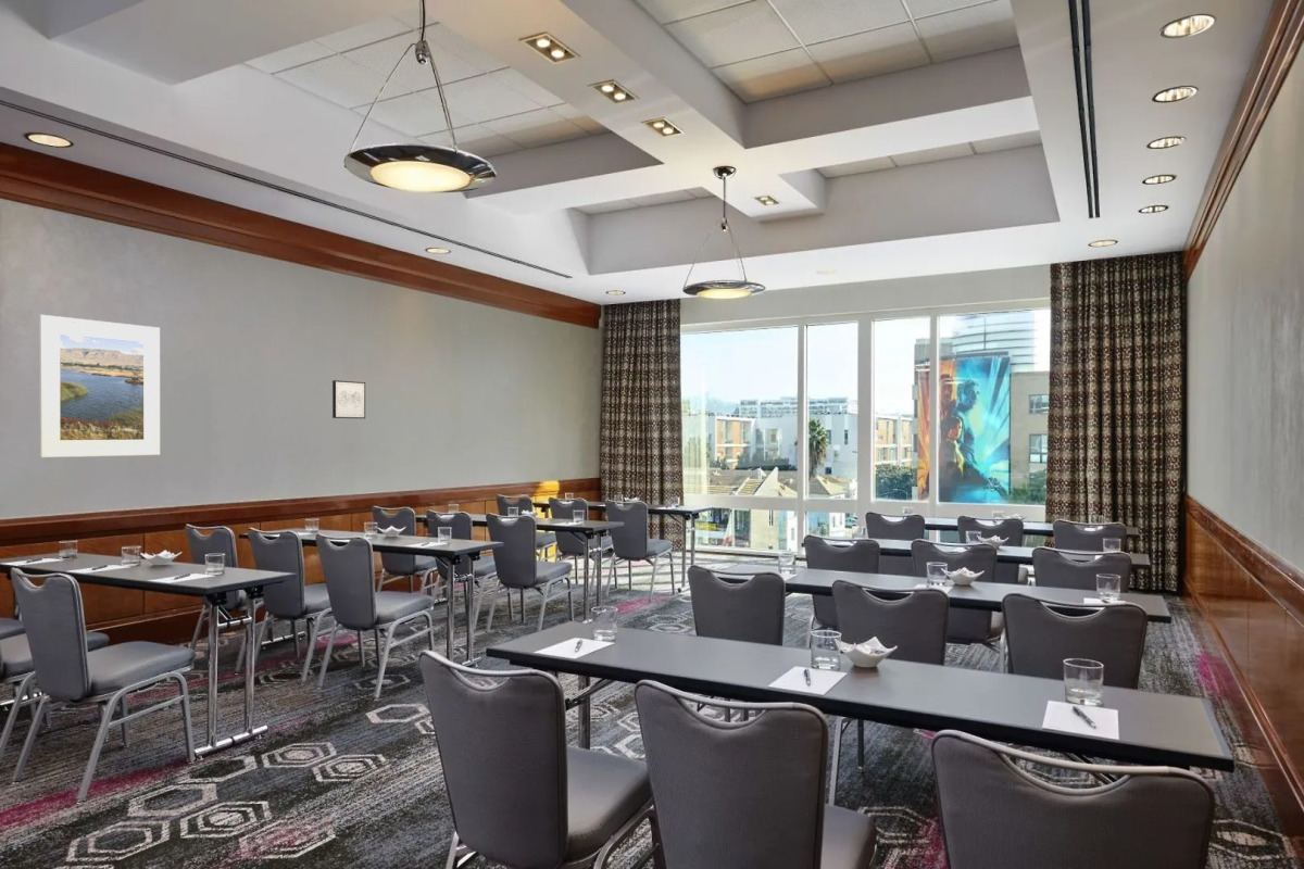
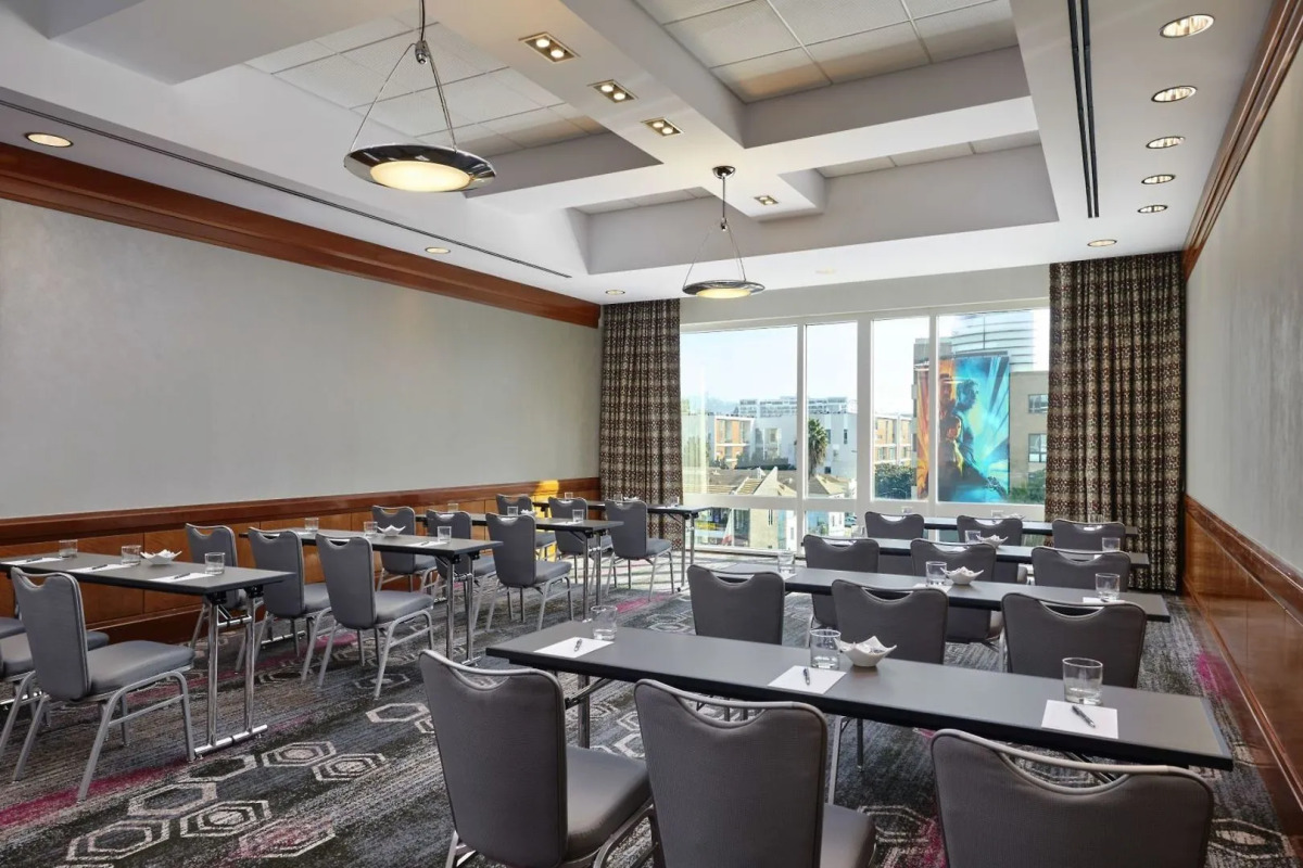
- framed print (102, 389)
- wall art (349, 400)
